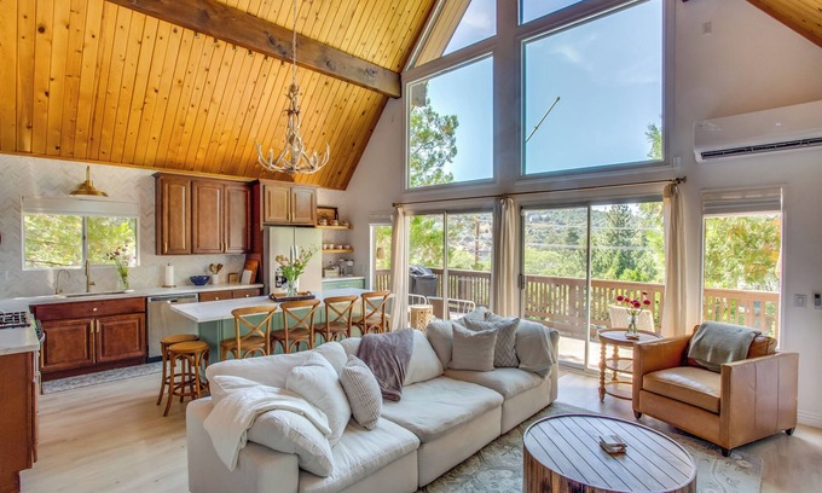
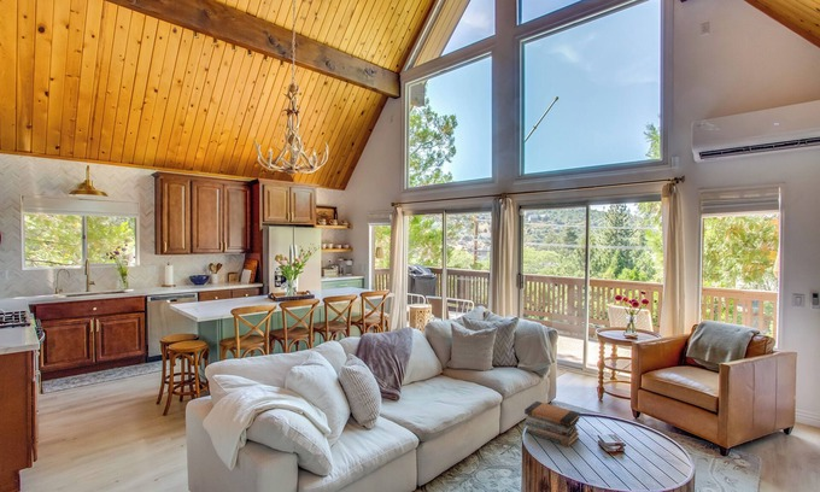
+ book stack (551, 422)
